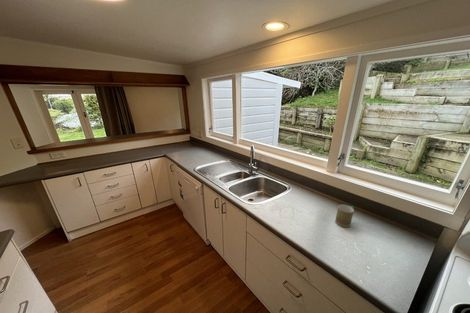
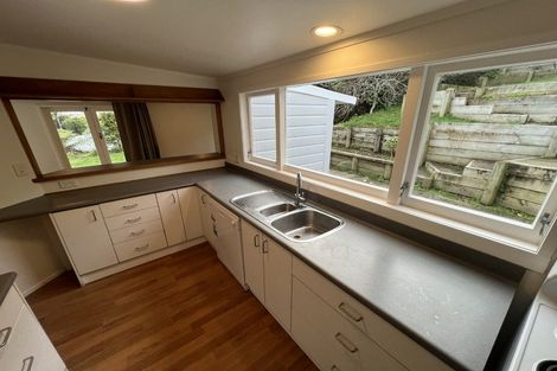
- mug (346, 214)
